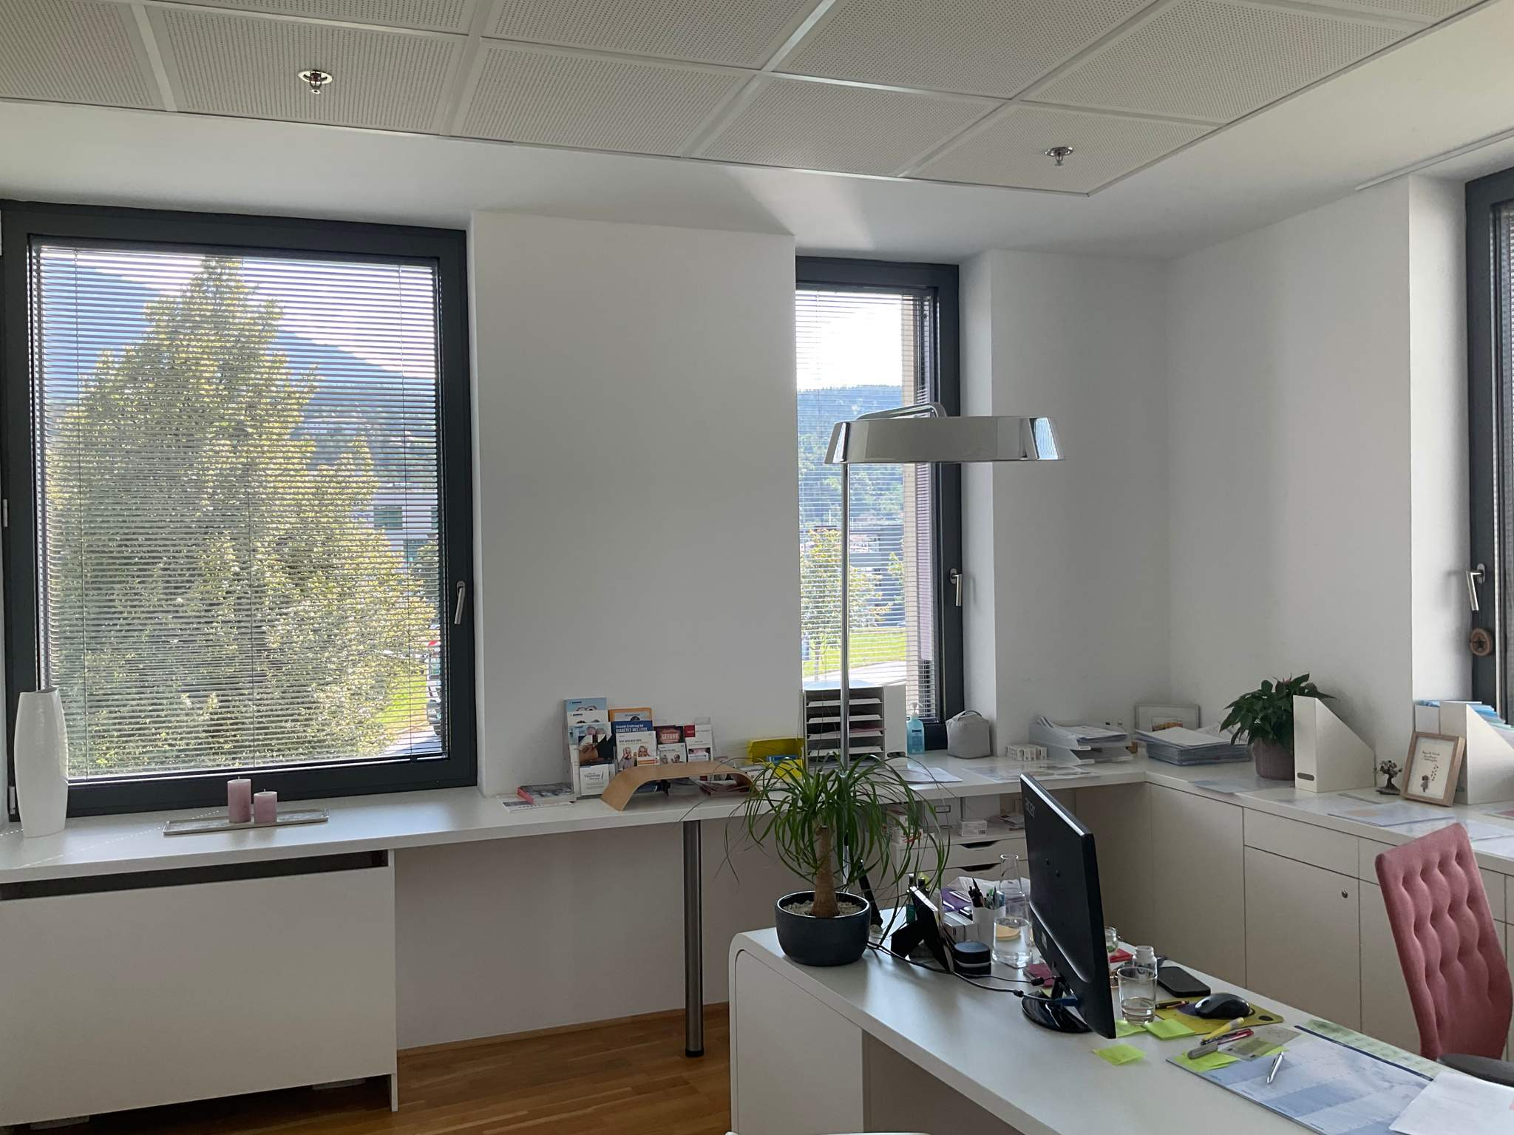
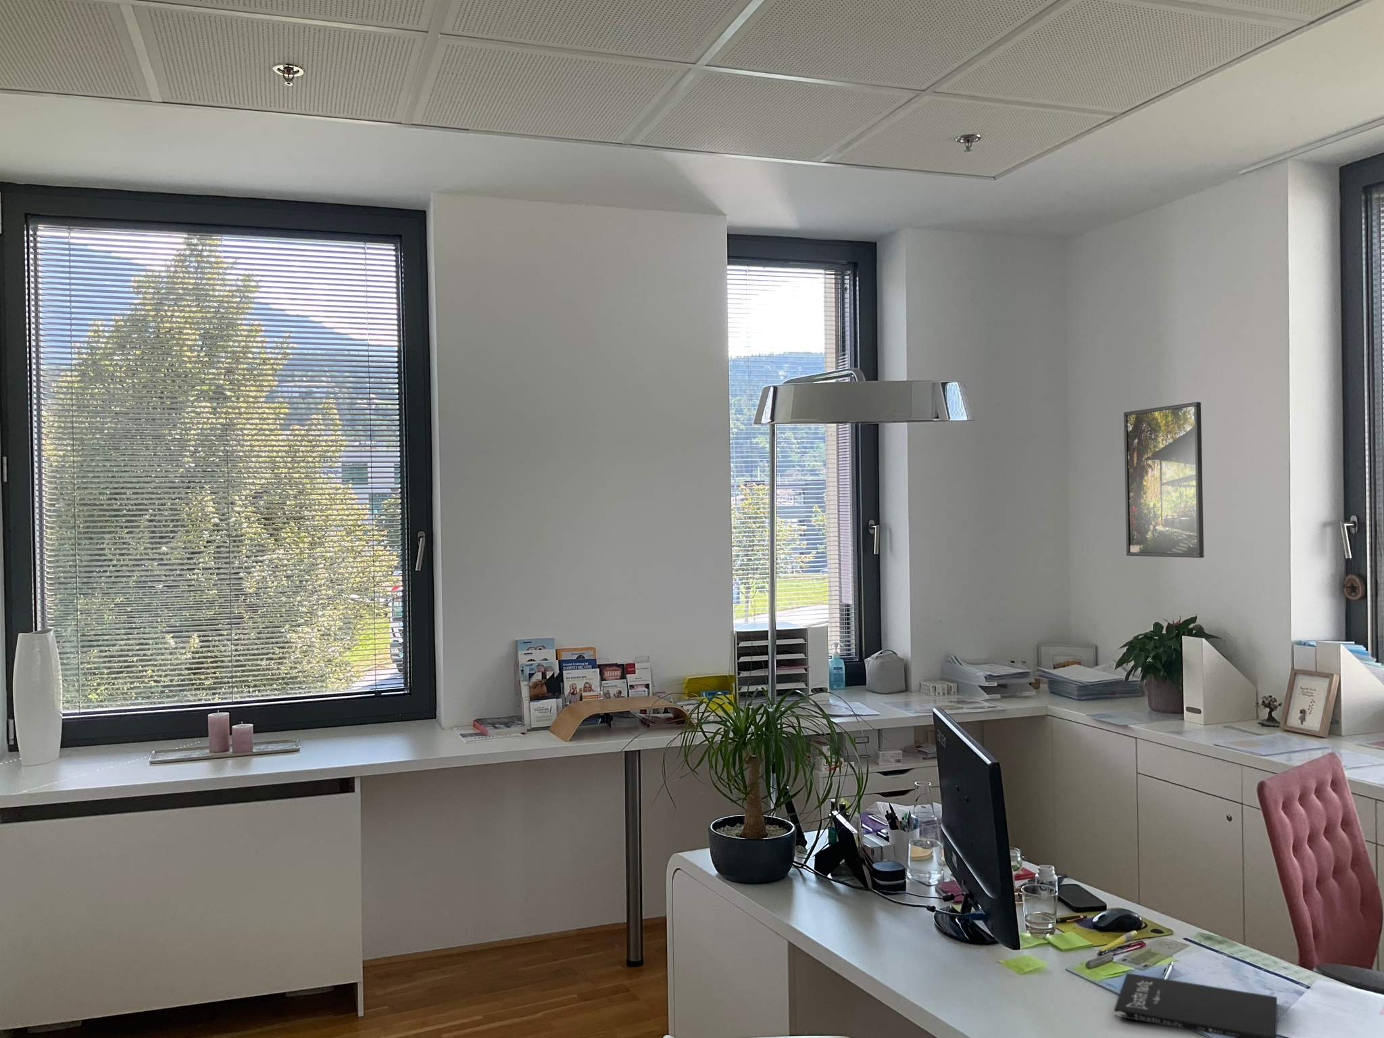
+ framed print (1162, 482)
+ notebook (1197, 1006)
